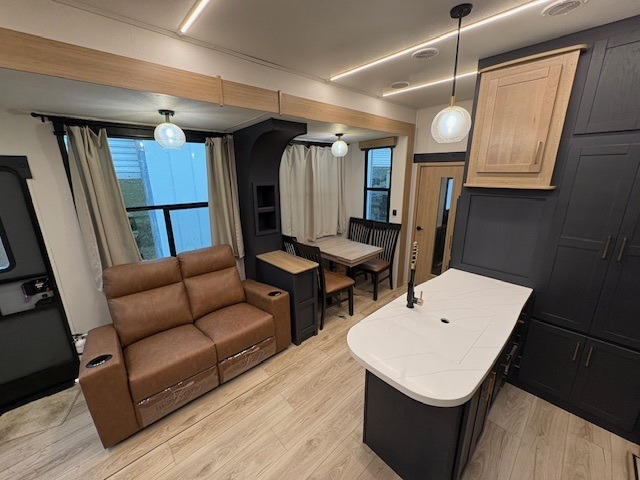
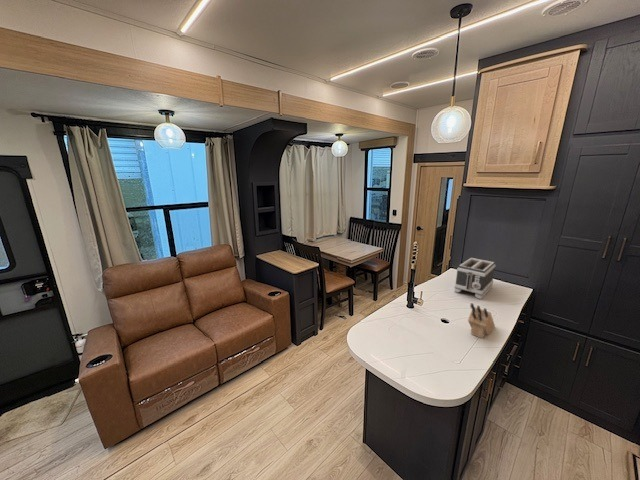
+ knife block (482, 316)
+ toaster (474, 277)
